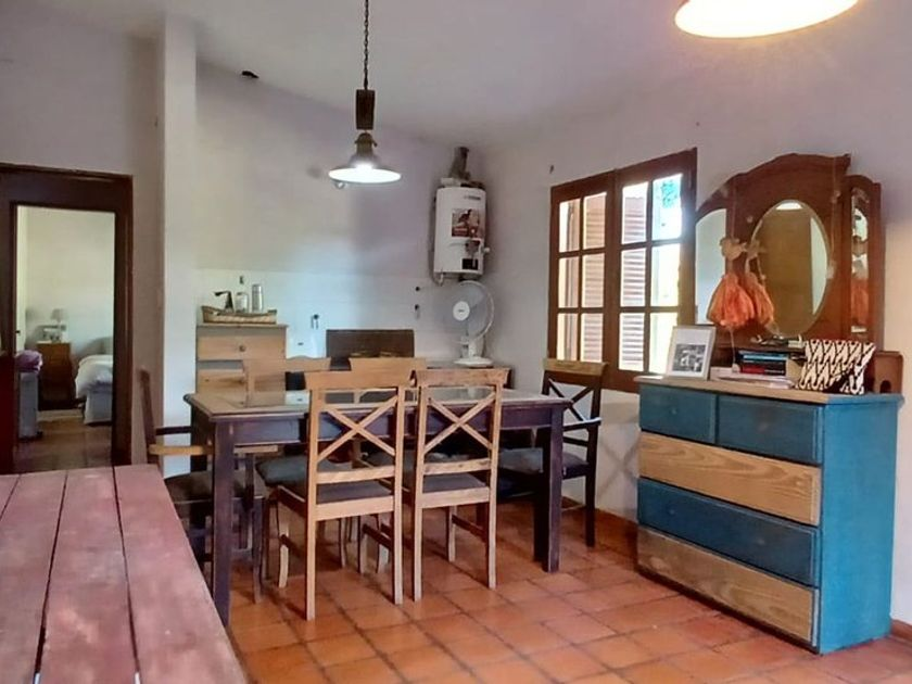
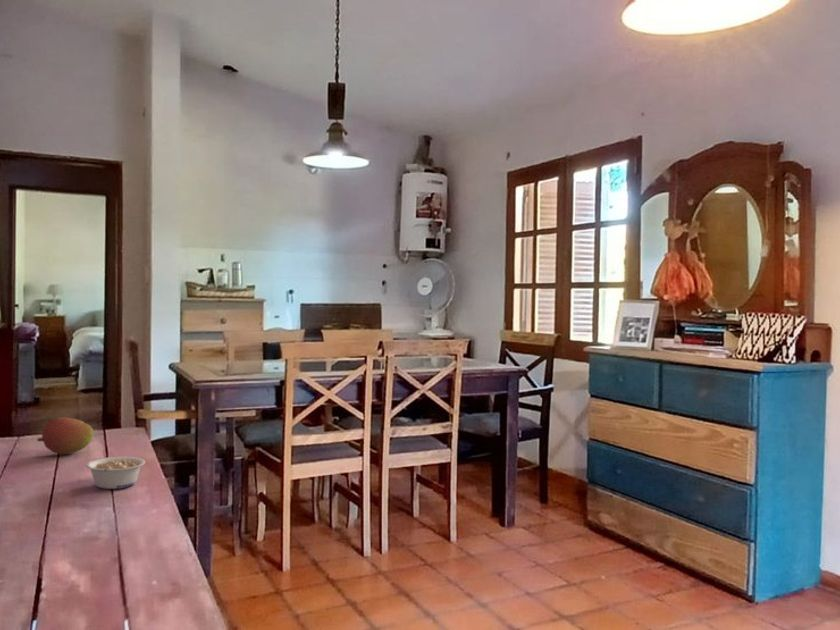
+ legume (116, 471)
+ fruit (65, 435)
